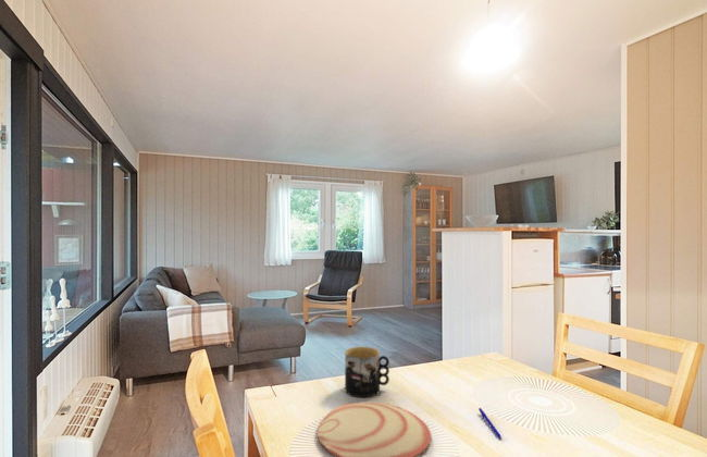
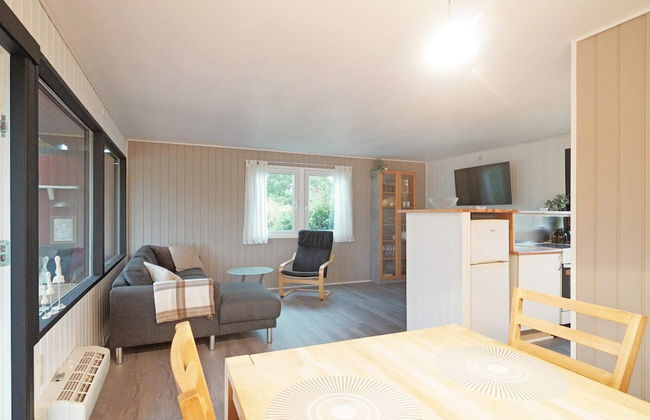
- mug (367, 370)
- pen (489, 422)
- plate (373, 425)
